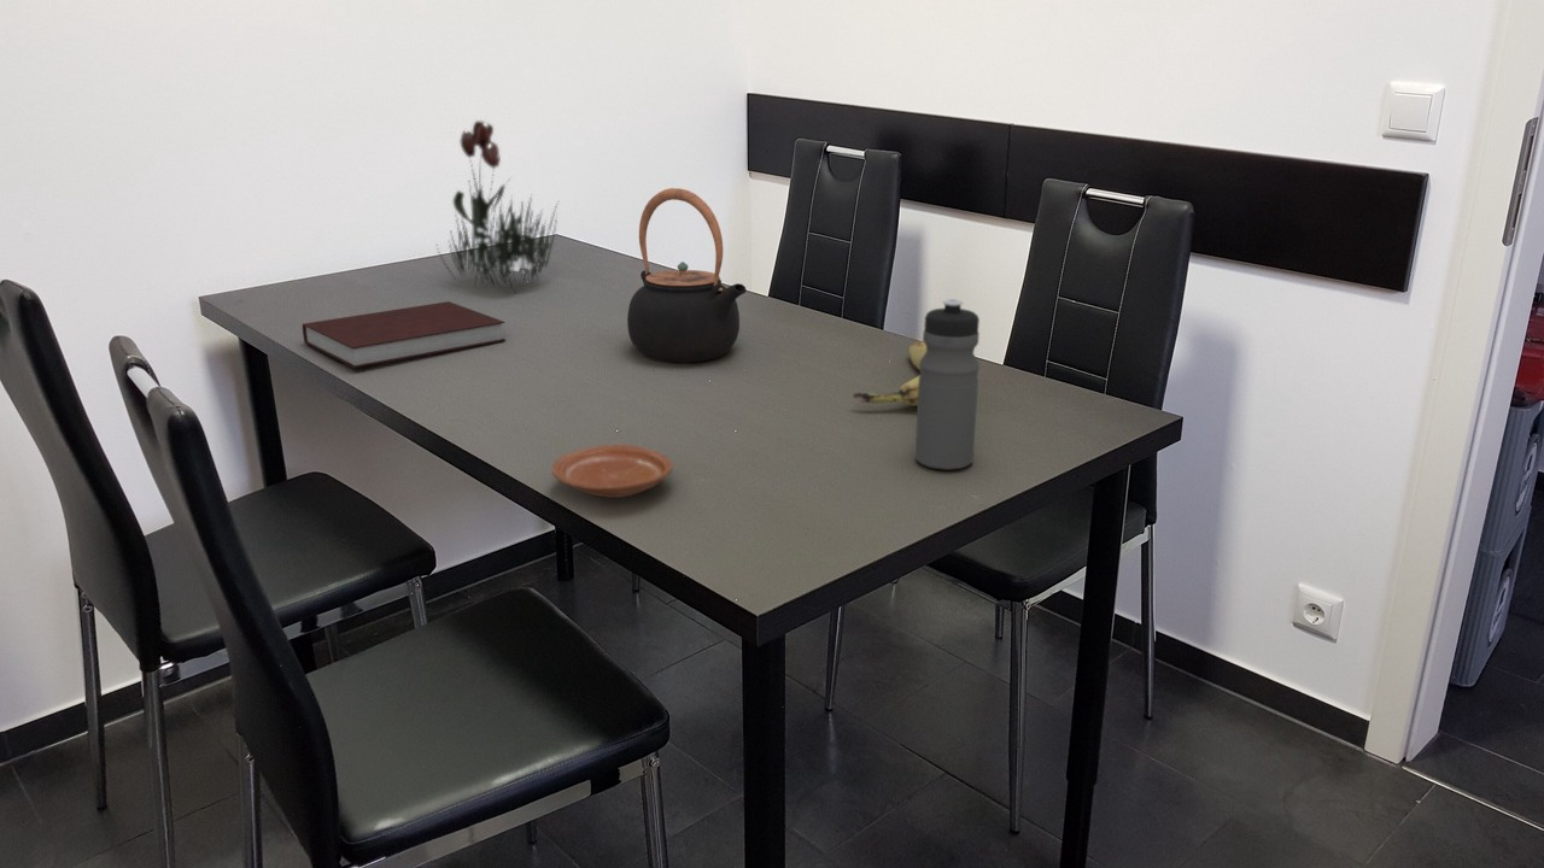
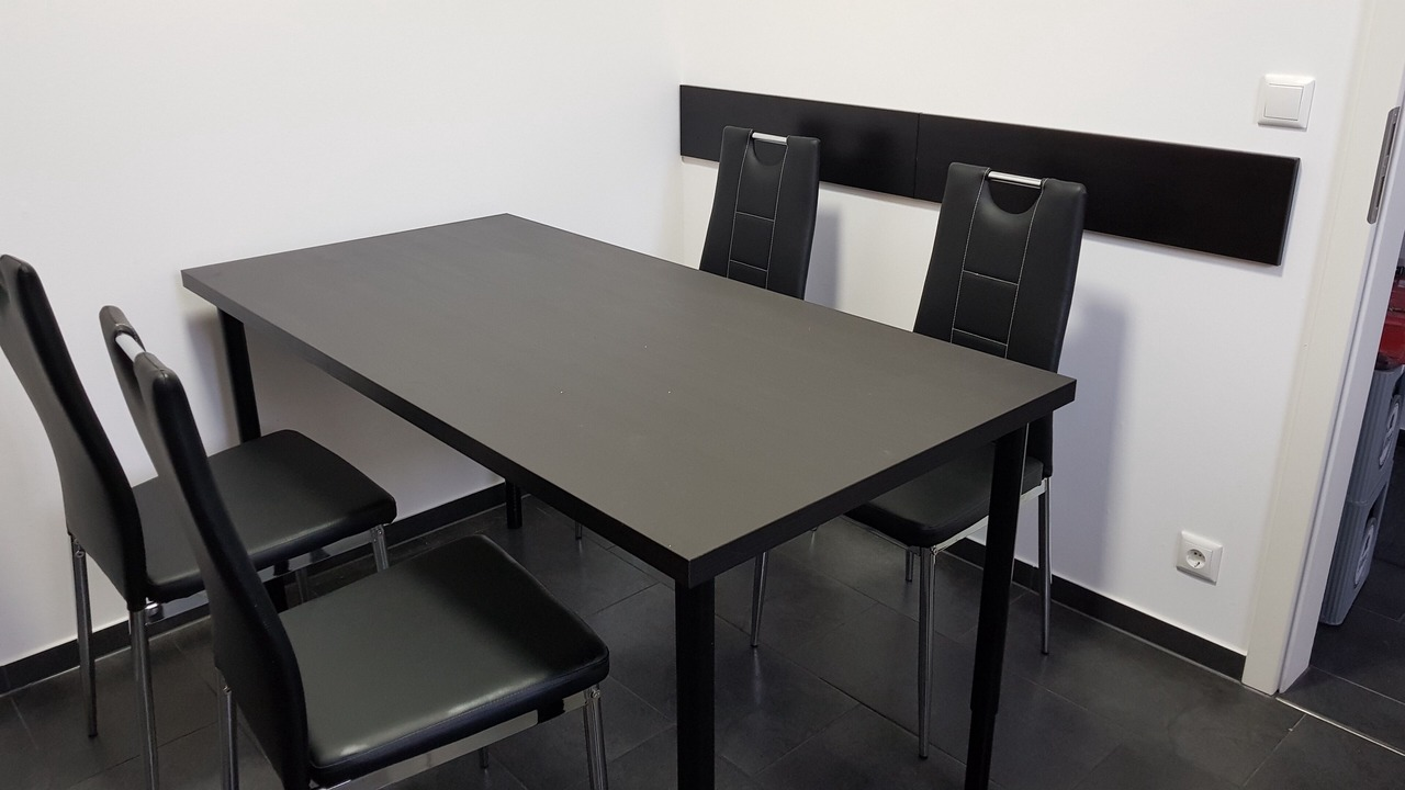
- plate (613, 476)
- water bottle (948, 382)
- fruit (912, 363)
- teapot (690, 272)
- flower (501, 204)
- notebook (404, 332)
